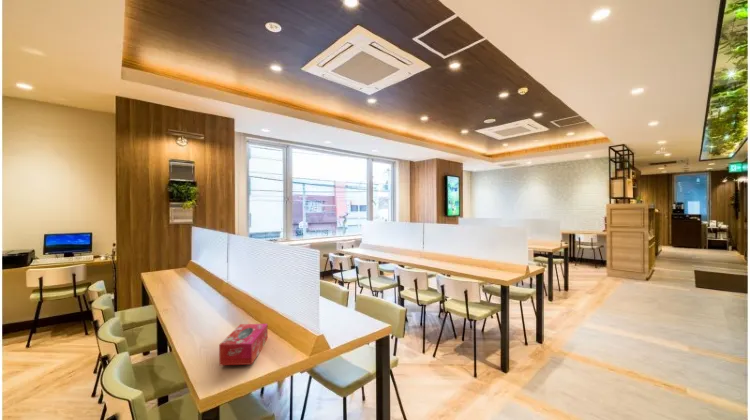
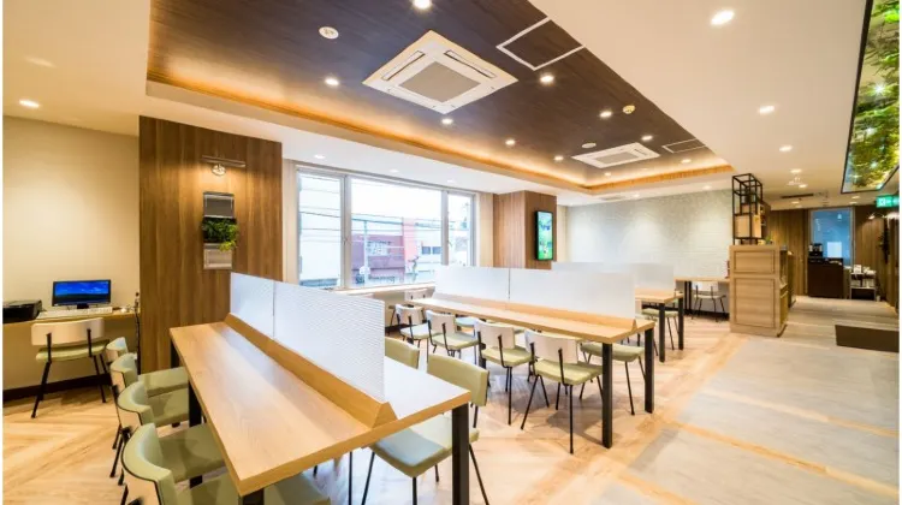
- tissue box (245, 342)
